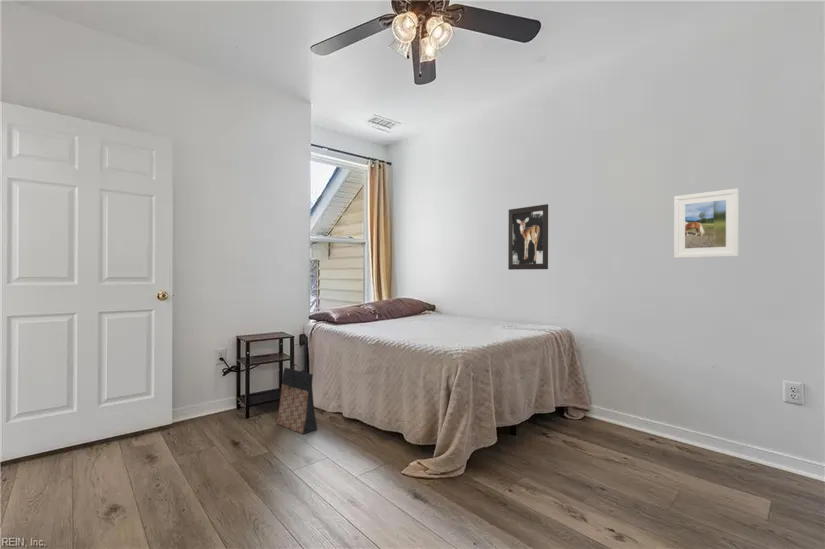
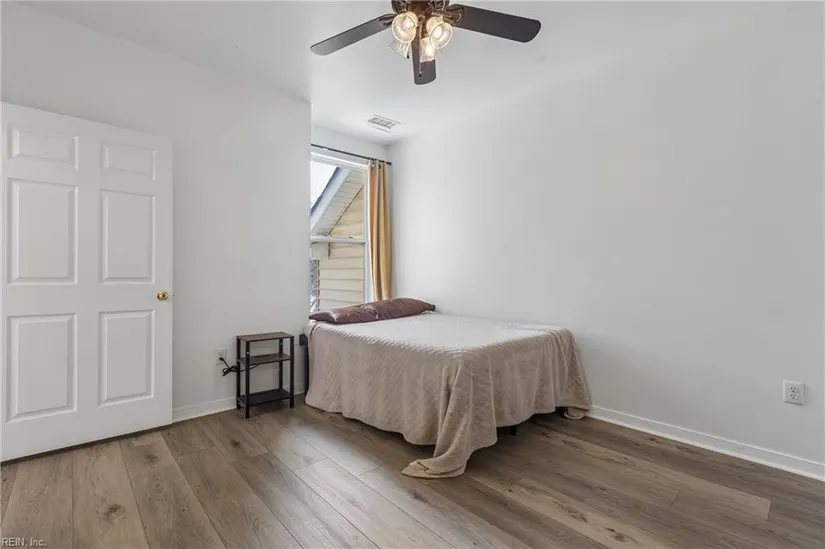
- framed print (705, 225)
- bag (297, 396)
- wall art (527, 238)
